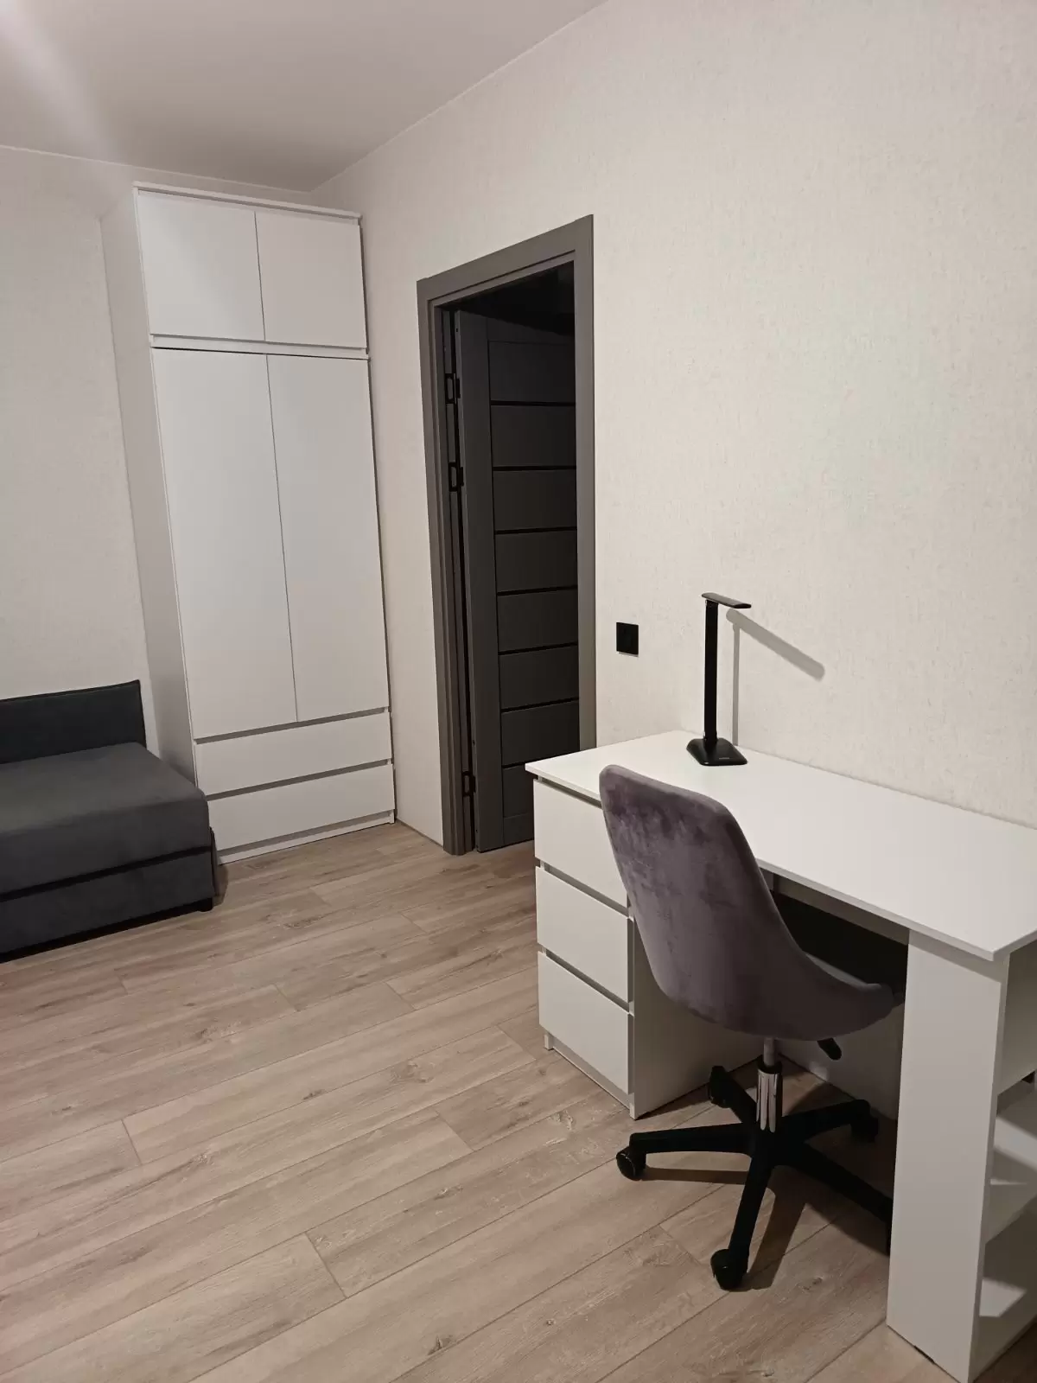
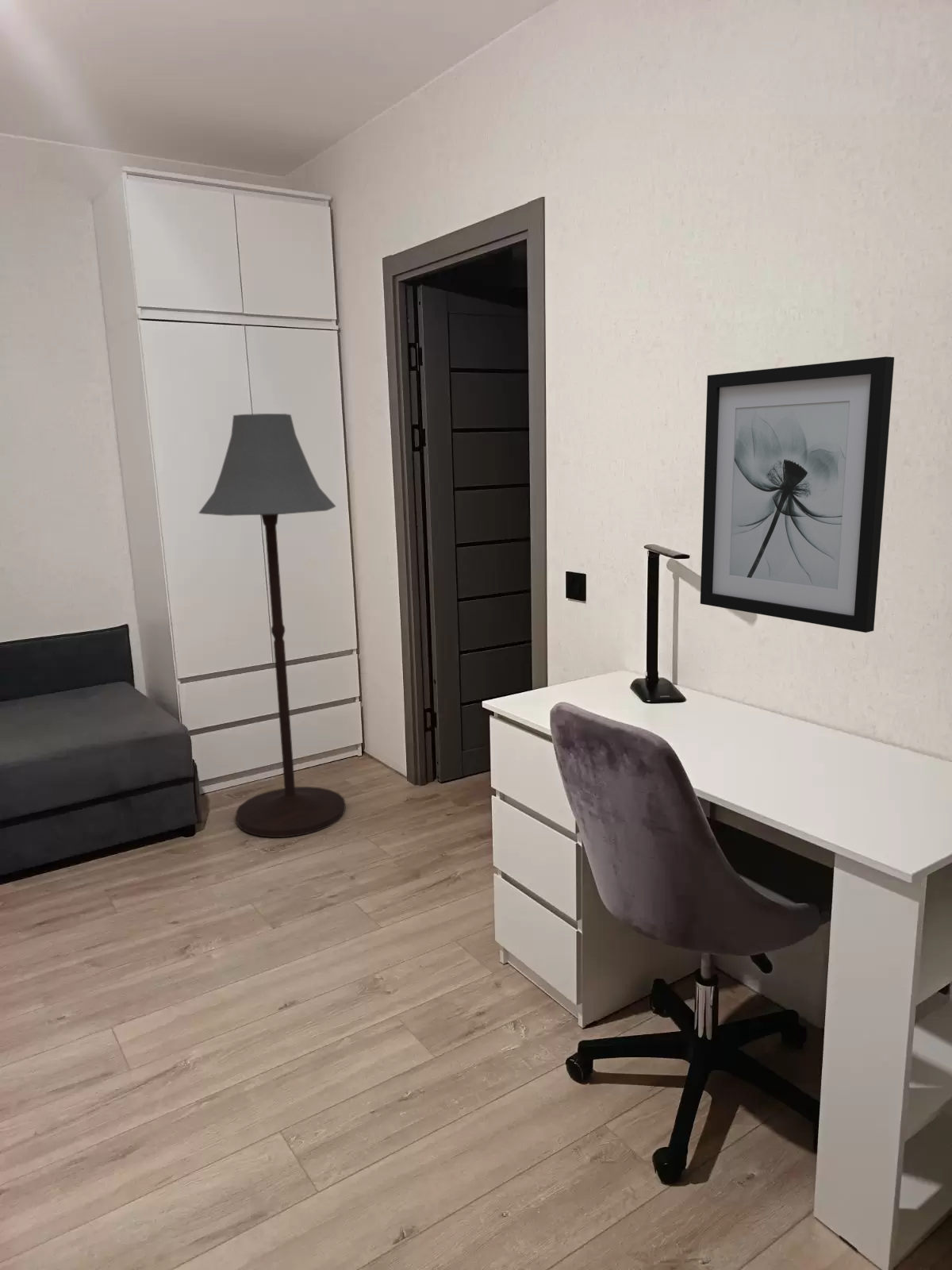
+ floor lamp (278, 624)
+ wall art (785, 495)
